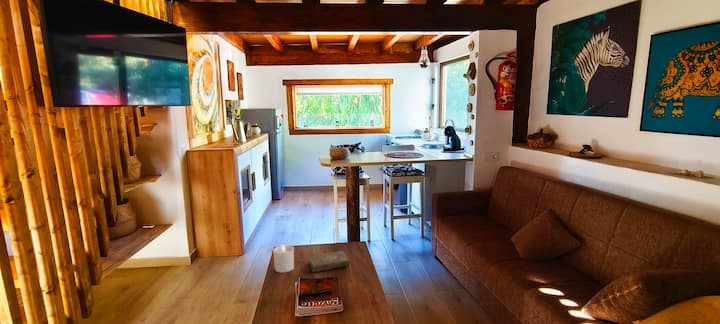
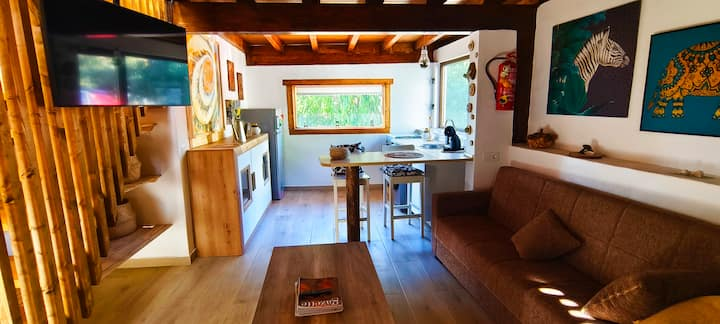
- candle (283, 256)
- book (328, 261)
